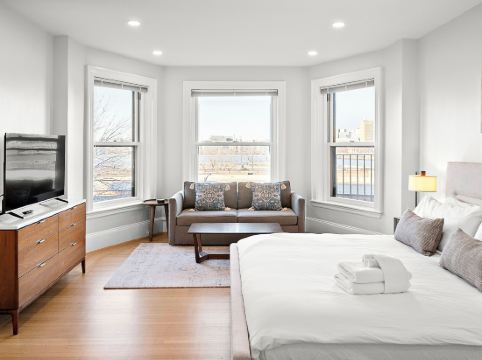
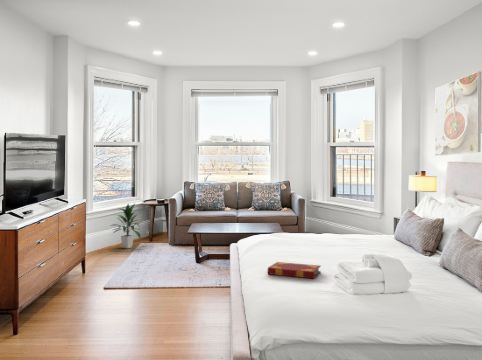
+ hardback book (294, 269)
+ indoor plant (128, 225)
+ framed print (456, 117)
